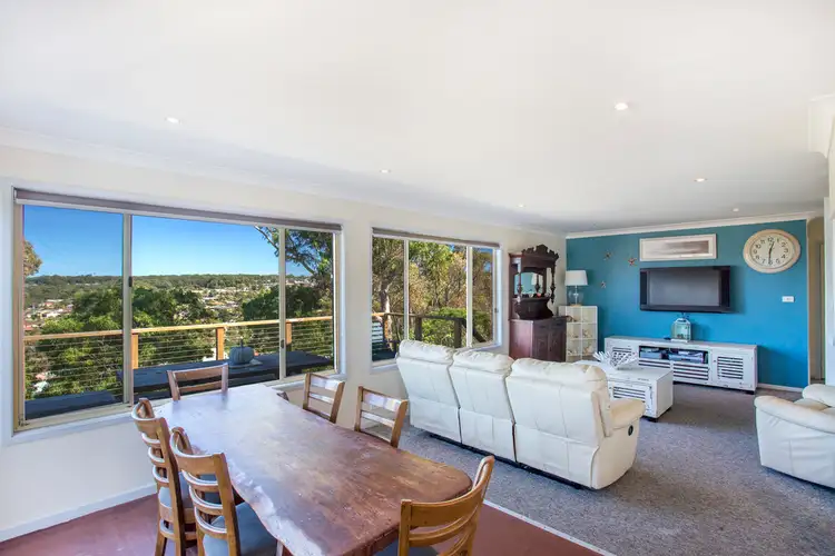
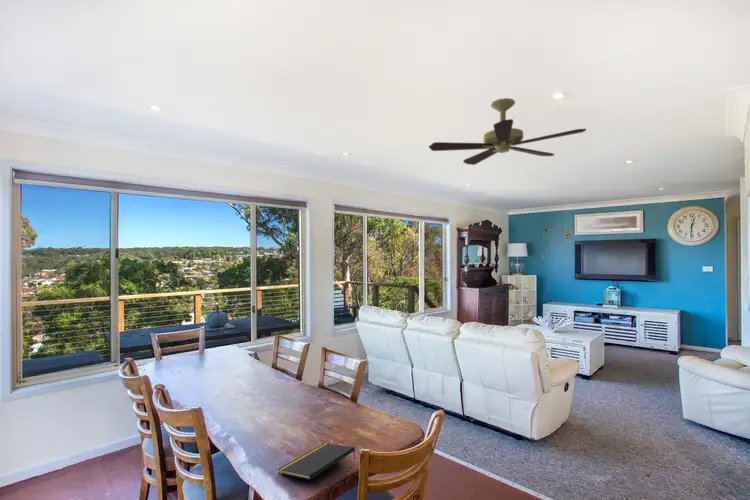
+ ceiling fan (501, 125)
+ notepad (317, 459)
